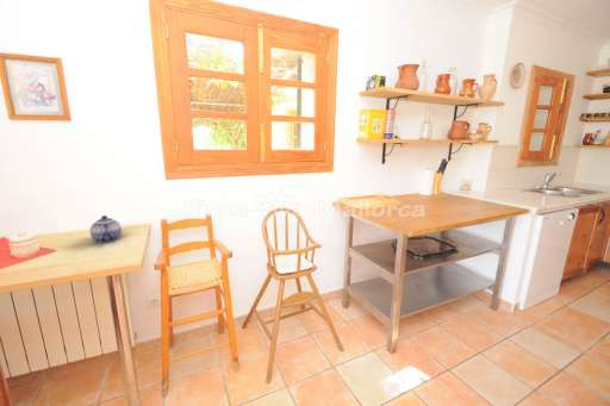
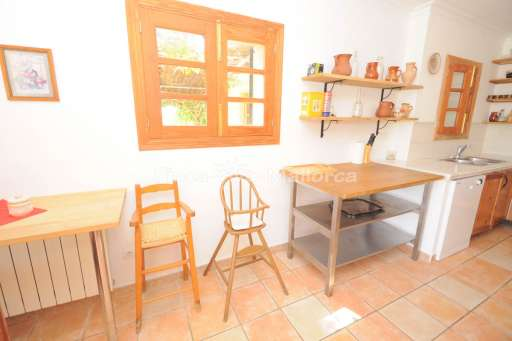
- teapot (105, 227)
